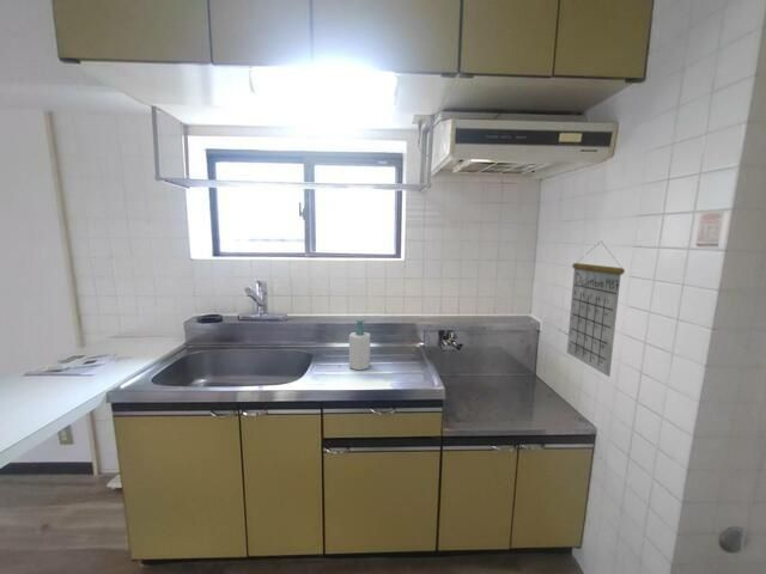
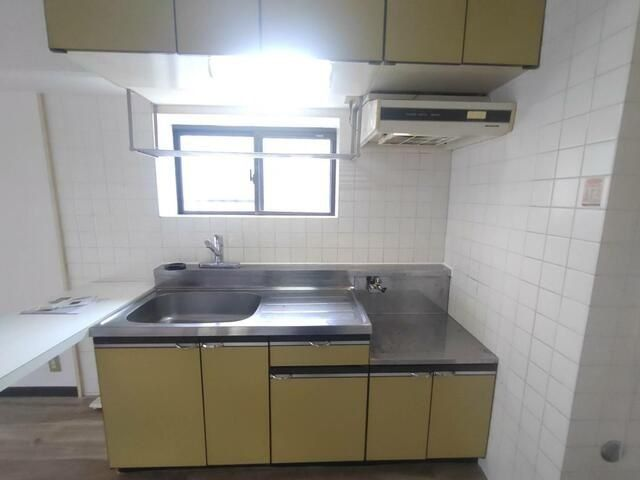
- soap bottle (359, 343)
- calendar (591, 304)
